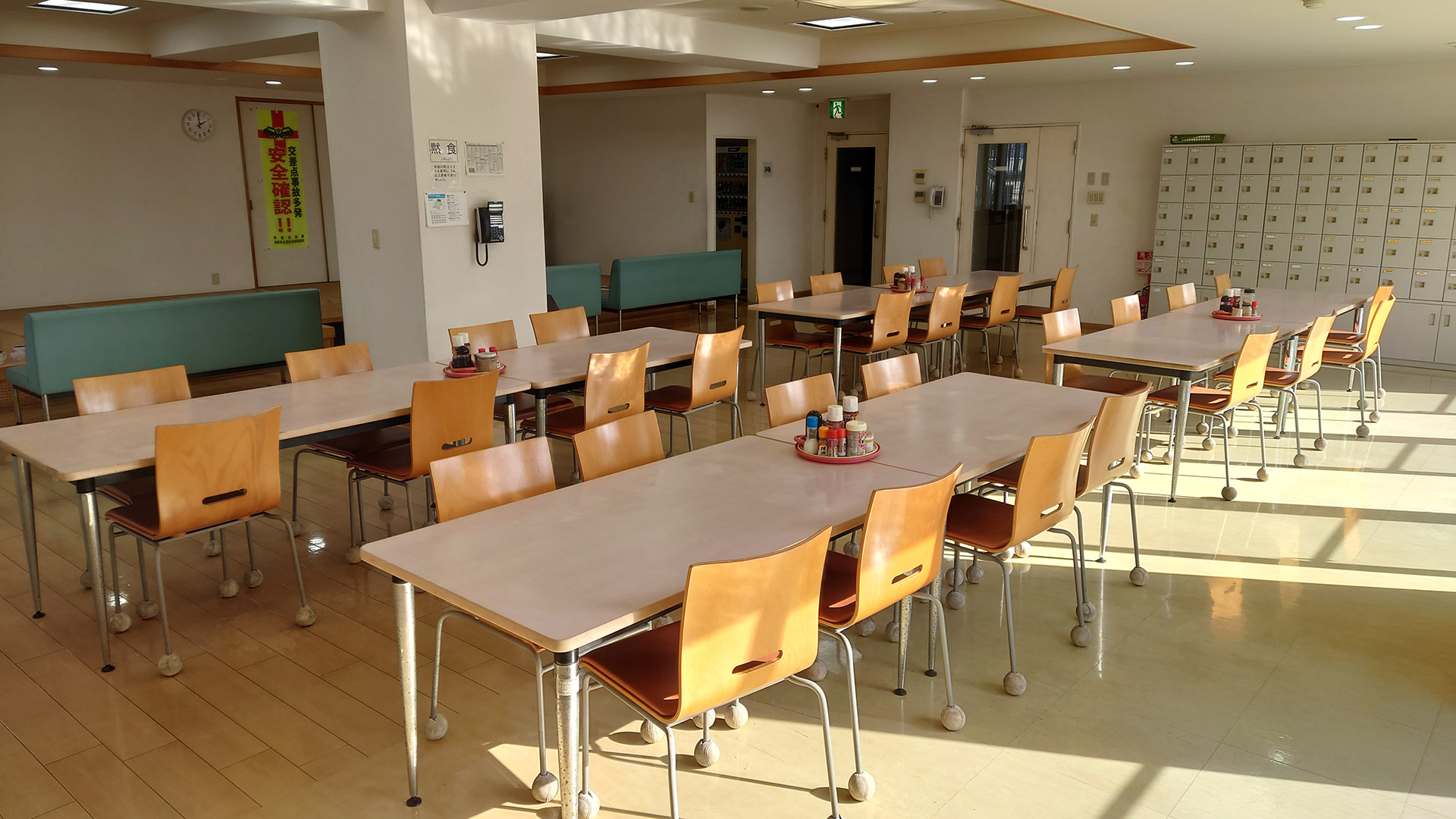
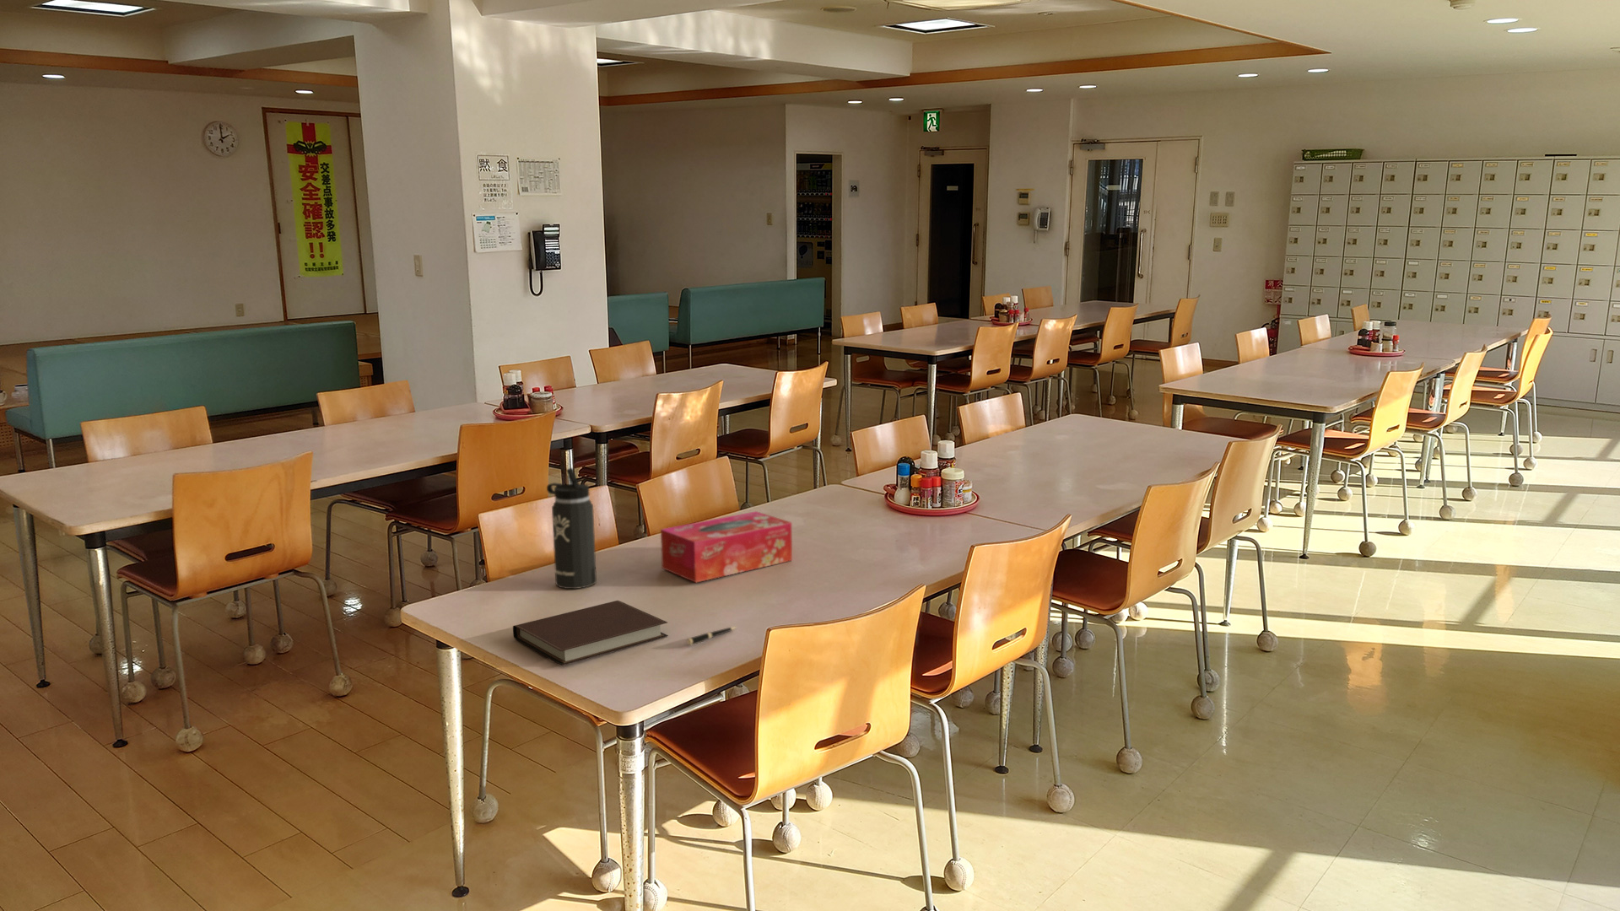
+ notebook (591, 630)
+ tissue box (728, 545)
+ thermos bottle (570, 525)
+ pen (713, 634)
